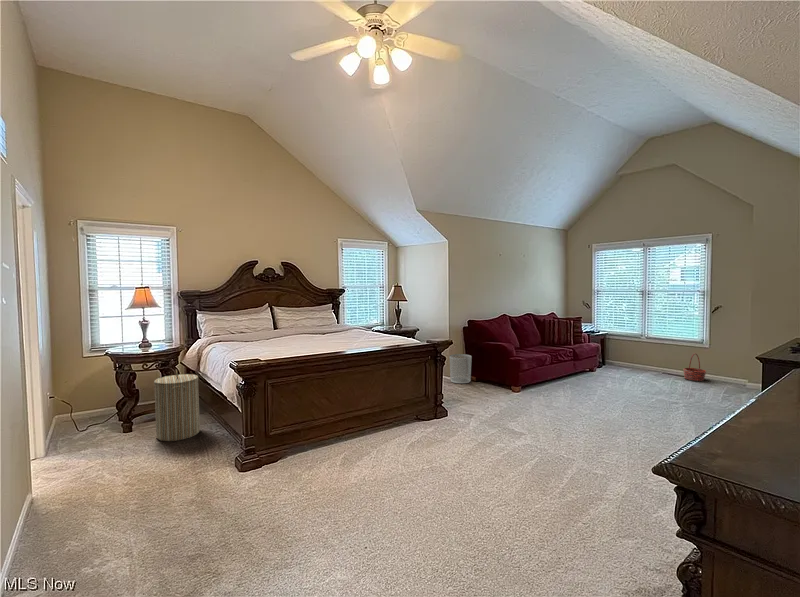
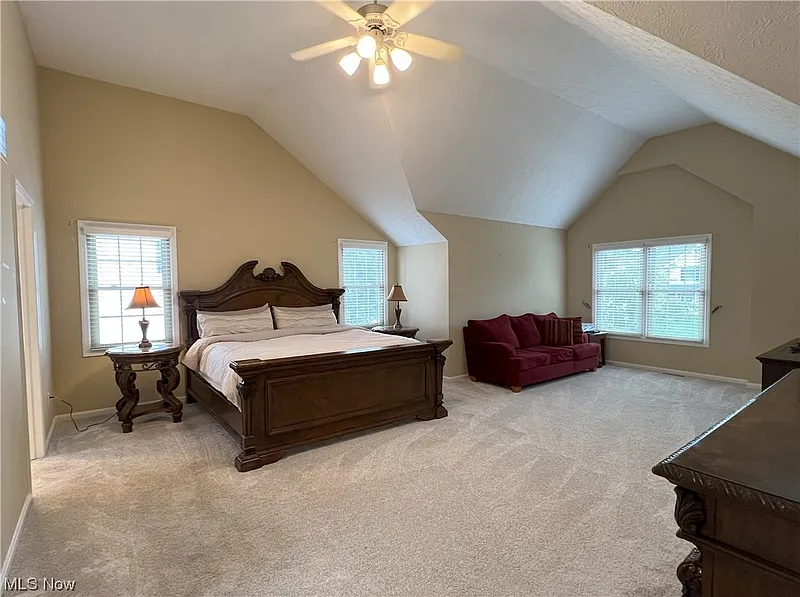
- laundry hamper (177, 402)
- basket (694, 368)
- waste bin (460, 368)
